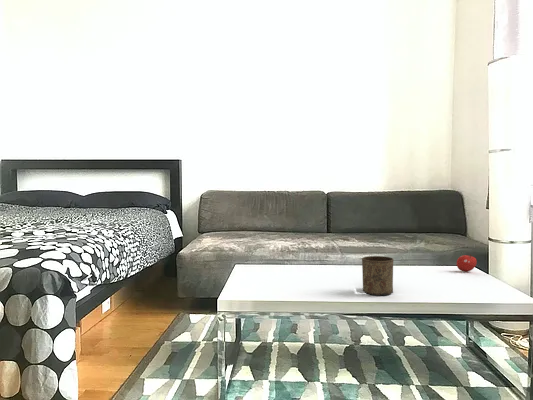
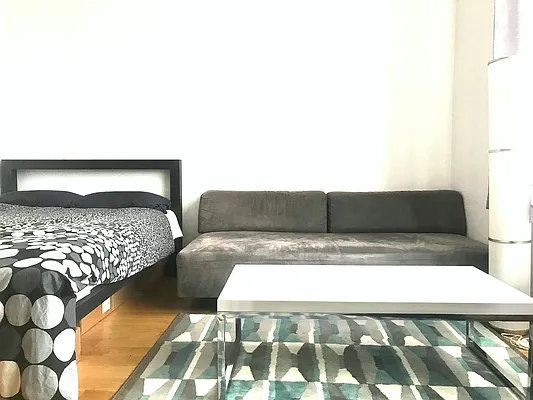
- fruit (466, 262)
- cup (377, 275)
